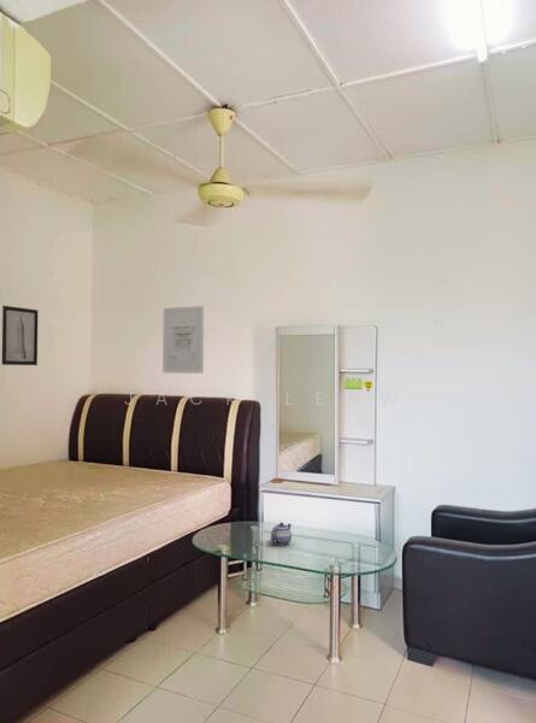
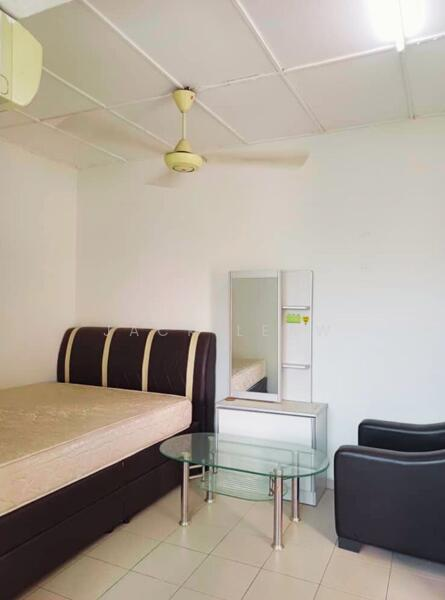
- teapot (281, 533)
- wall art (182, 340)
- wall art (20, 336)
